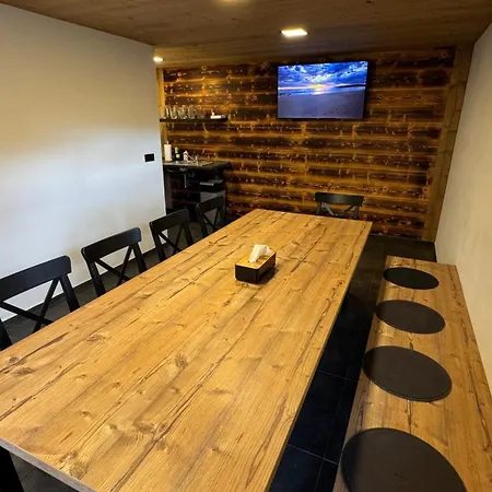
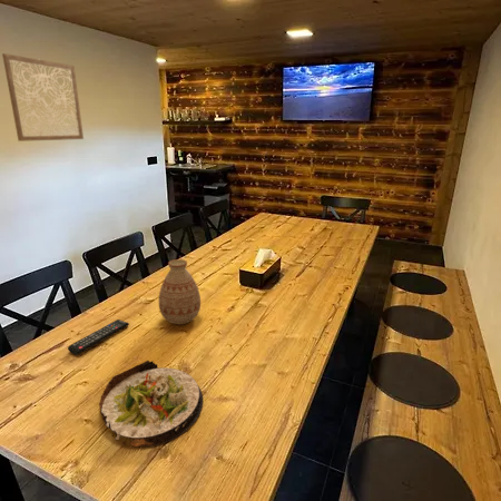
+ salad plate (154, 397)
+ vase (179, 292)
+ remote control (100, 335)
+ wall art (45, 101)
